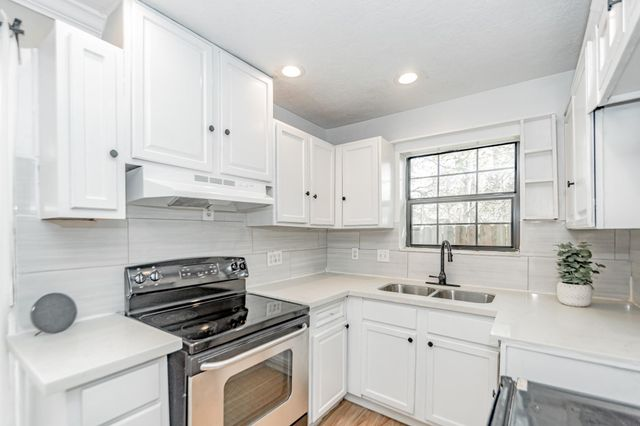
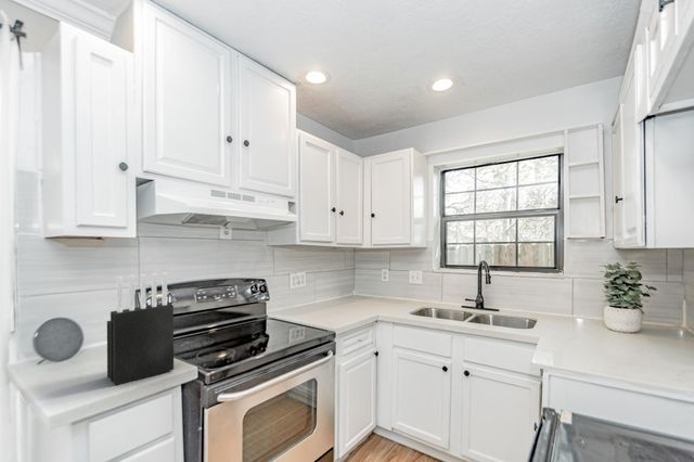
+ knife block (140, 322)
